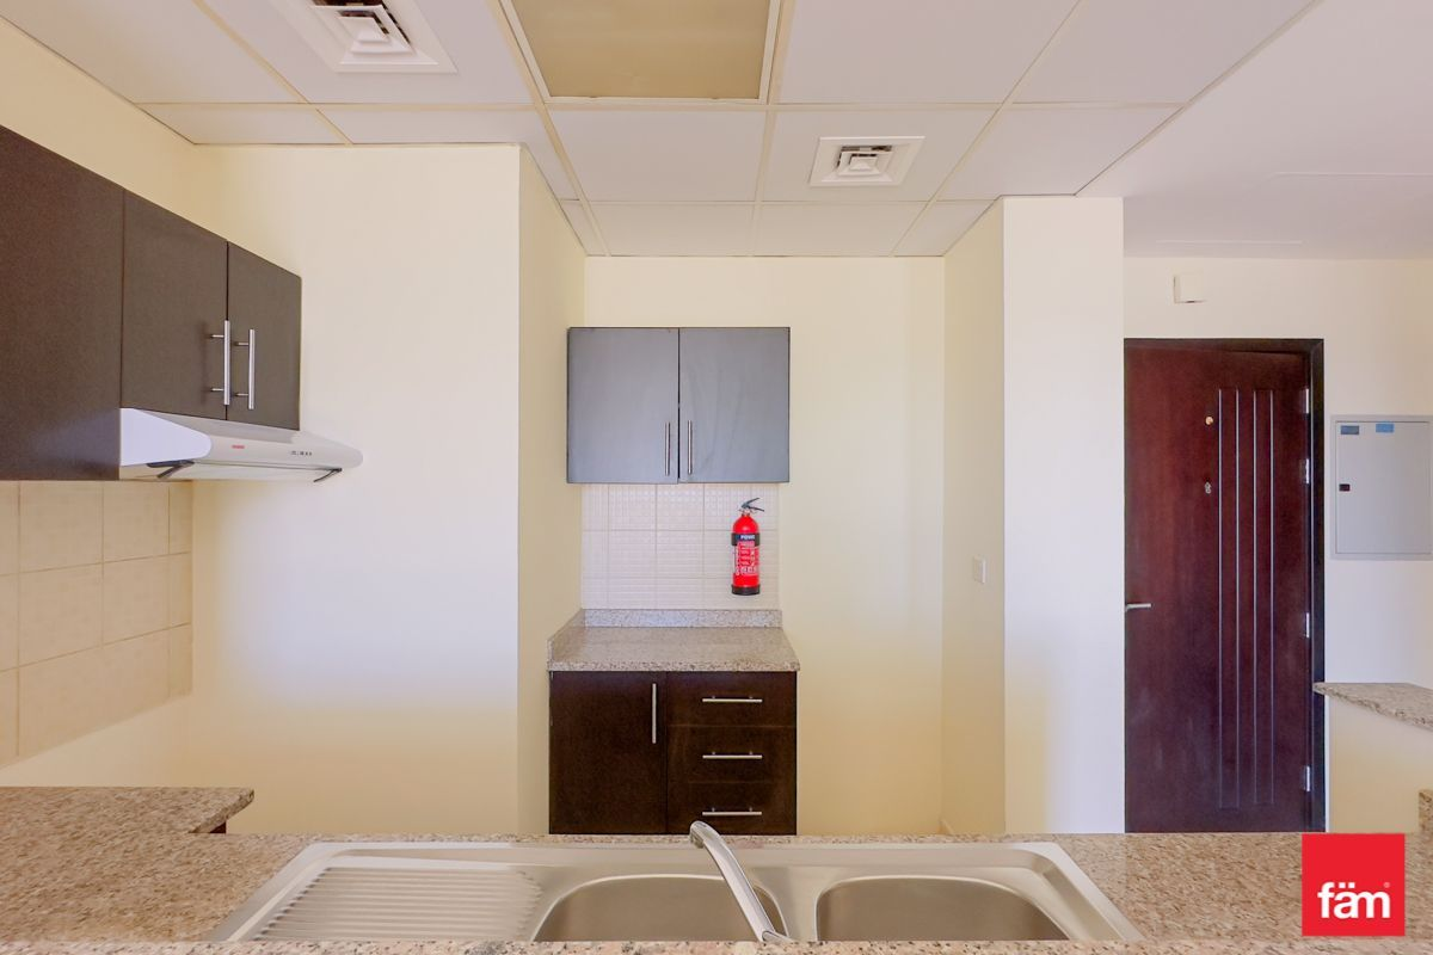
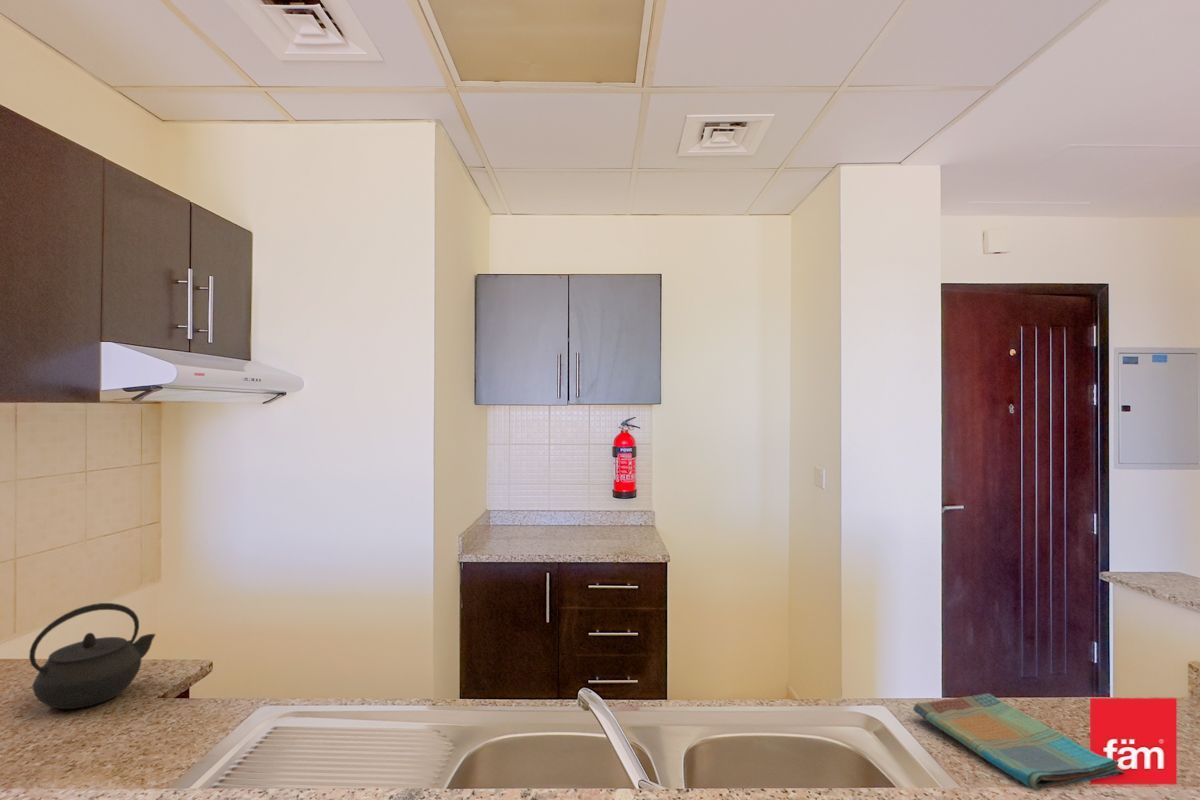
+ dish towel (1007, 734)
+ kettle (97, 649)
